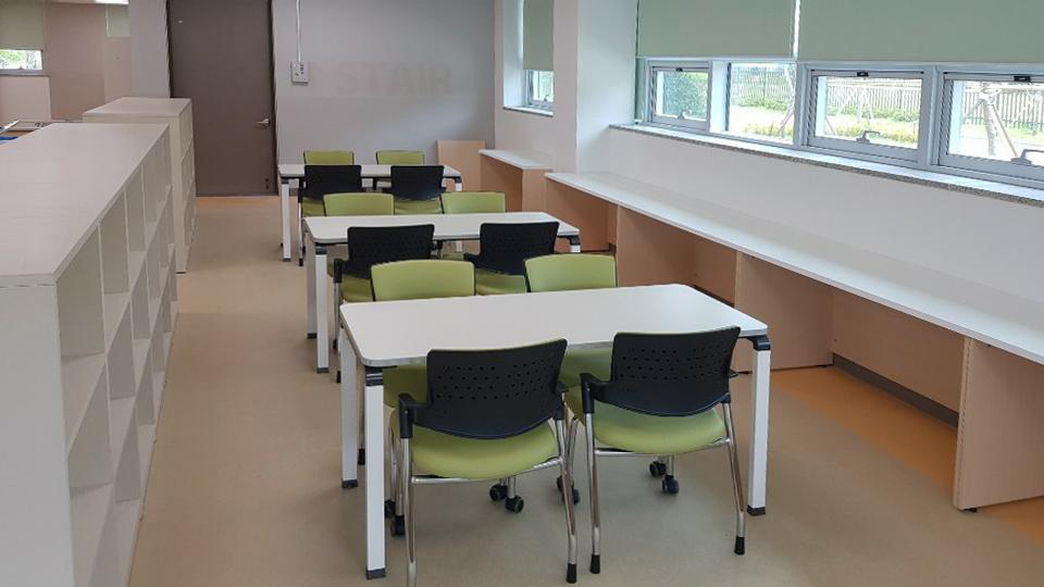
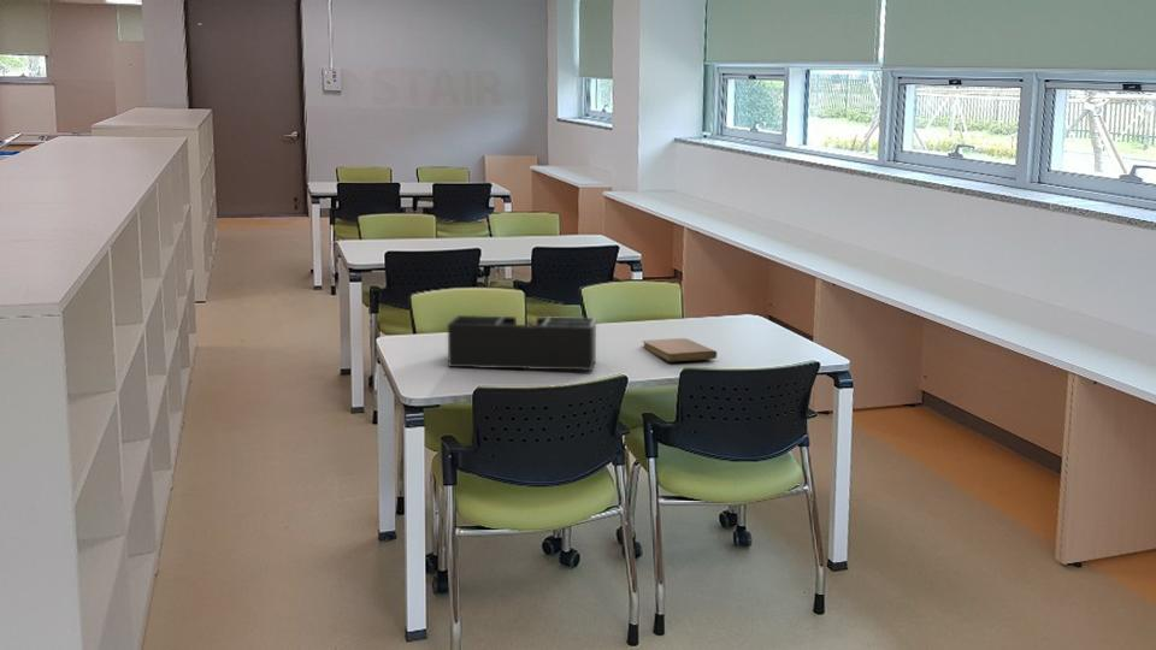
+ desk organizer (523, 342)
+ notebook (678, 349)
